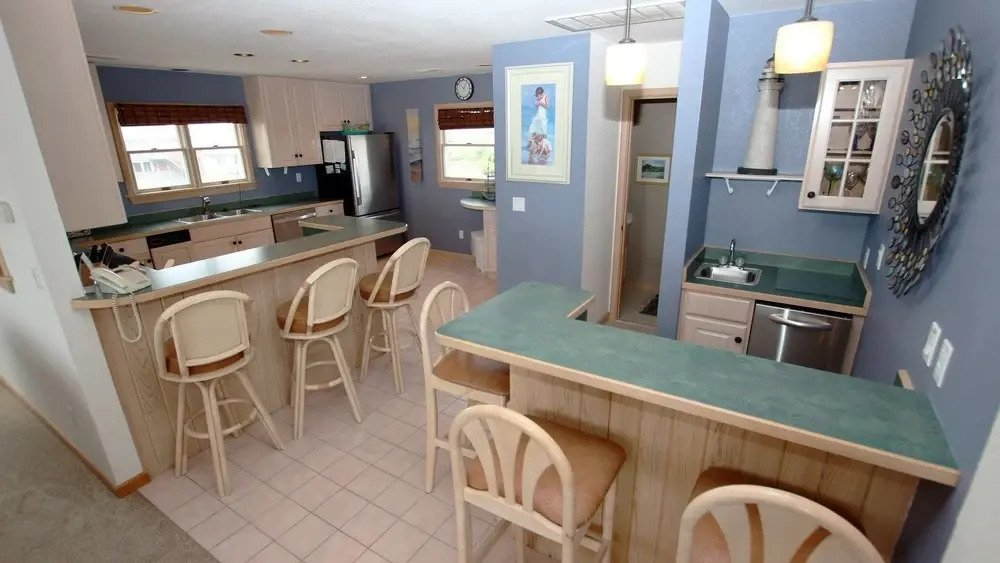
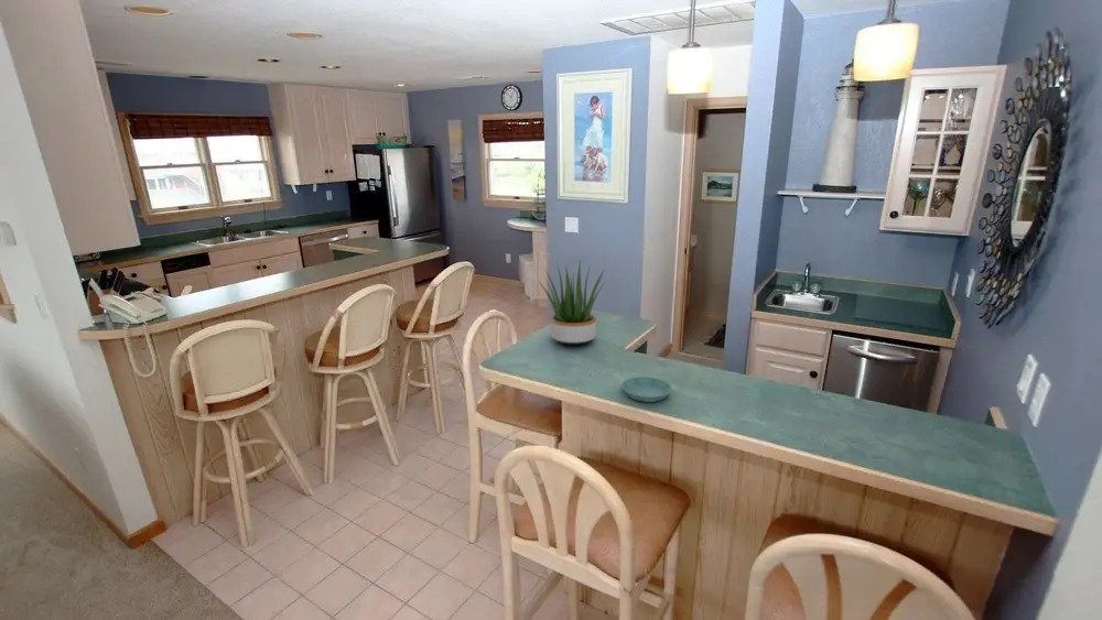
+ potted plant (573, 303)
+ saucer (646, 390)
